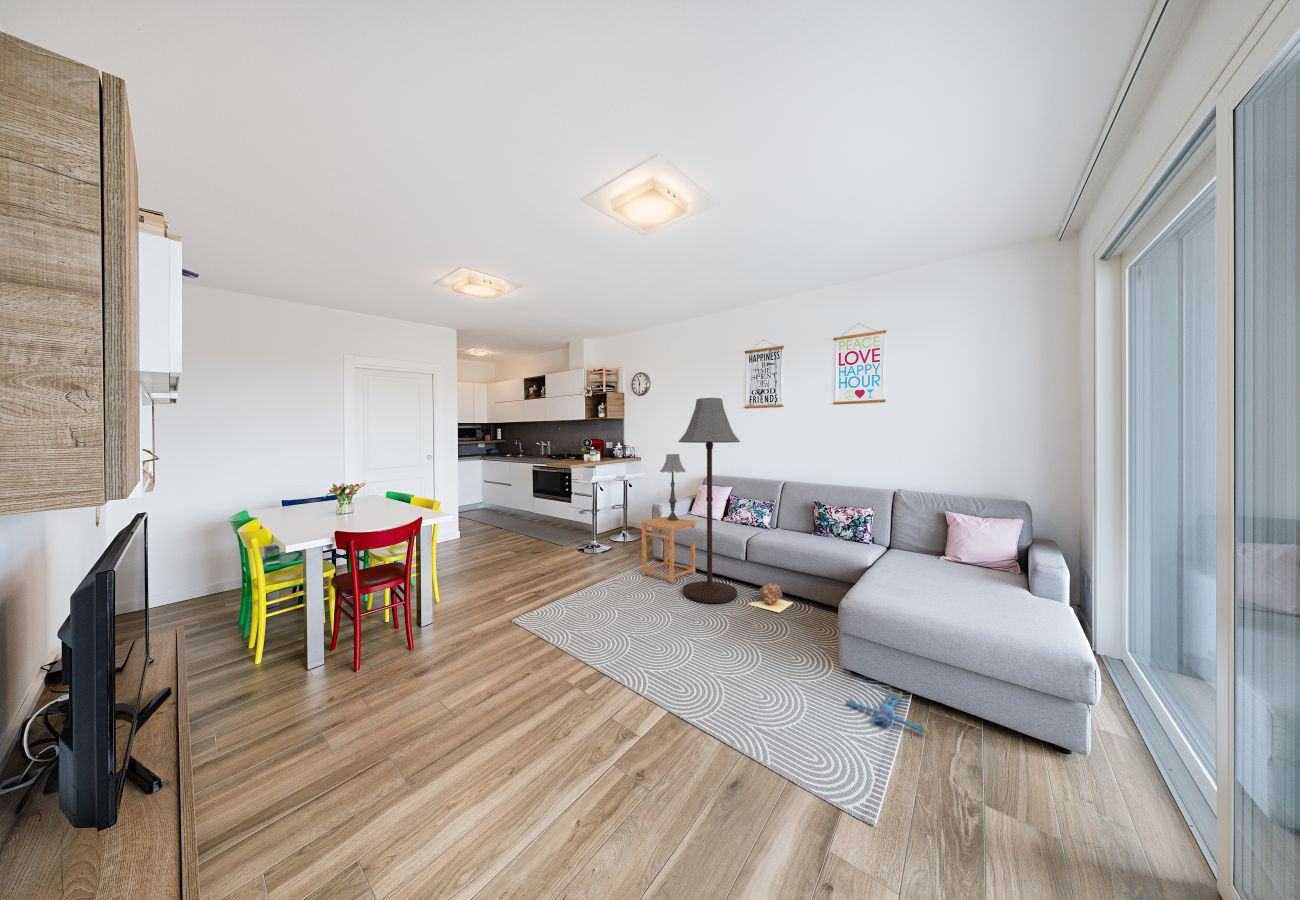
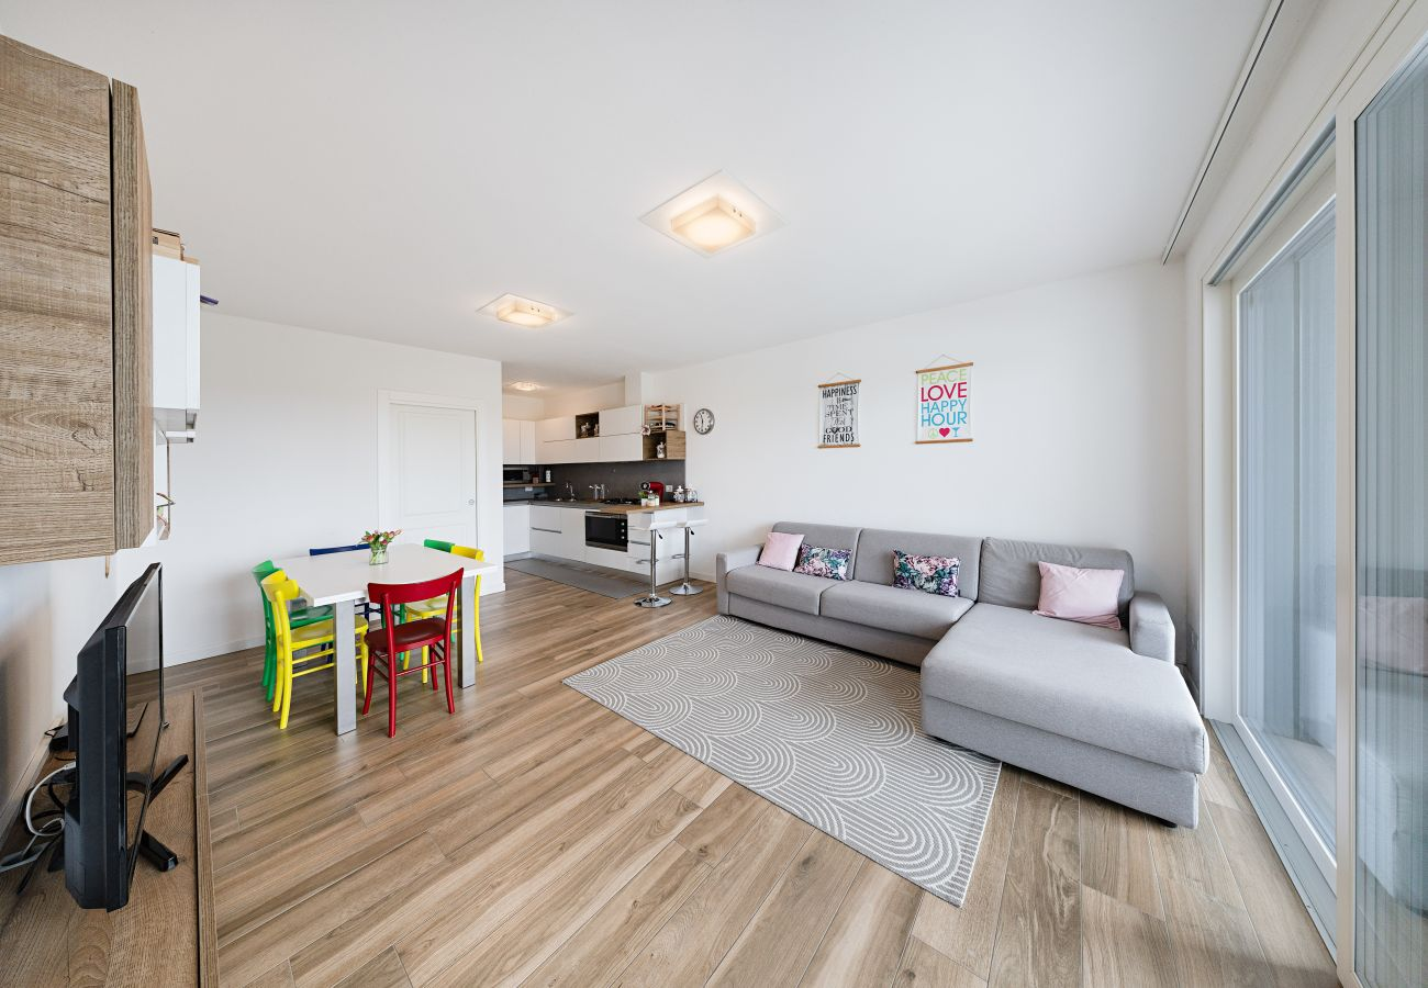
- floor lamp (709, 496)
- side table (669, 547)
- table lamp (672, 486)
- plush toy (888, 707)
- rock (770, 593)
